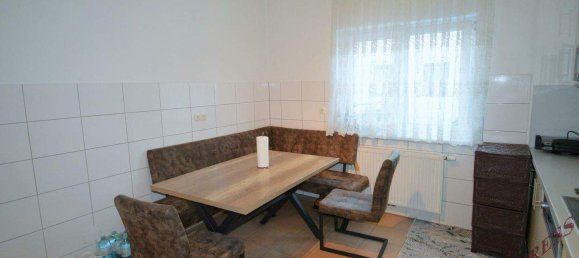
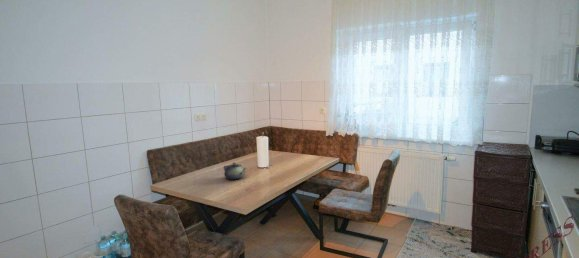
+ teapot (235, 170)
